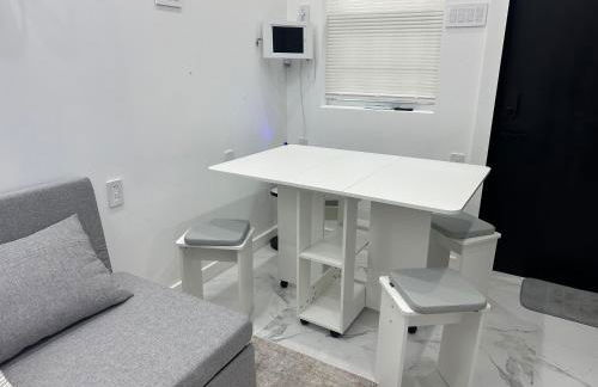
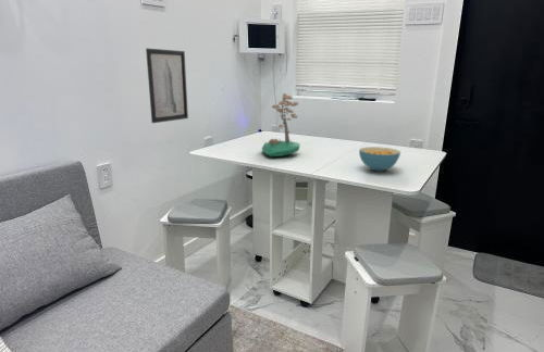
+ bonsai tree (280, 125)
+ cereal bowl (379, 160)
+ wall art (169, 86)
